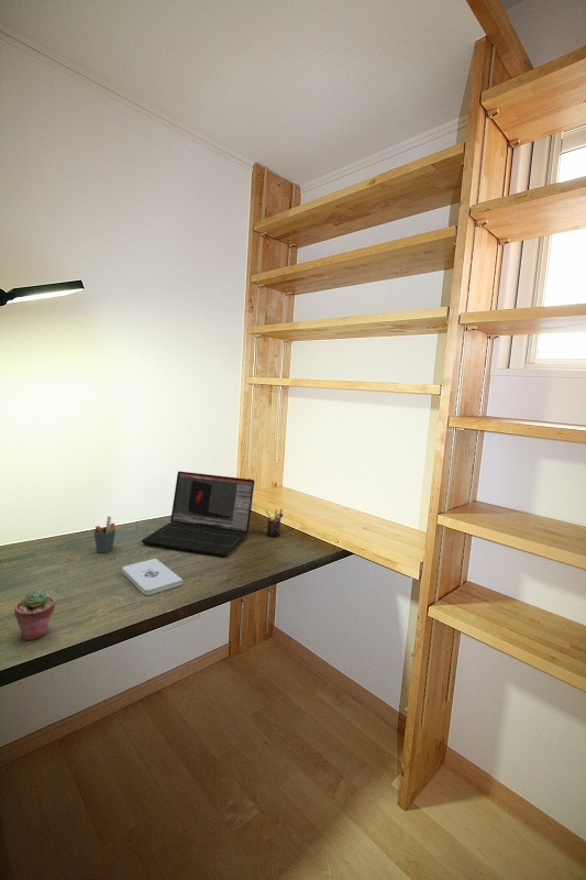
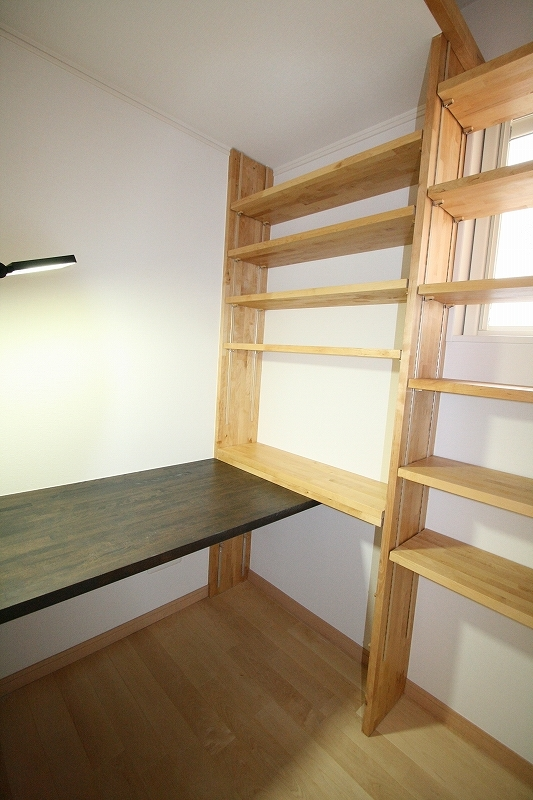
- pen holder (275, 520)
- potted succulent (35, 612)
- notepad (151, 575)
- laptop (200, 509)
- pen holder (104, 535)
